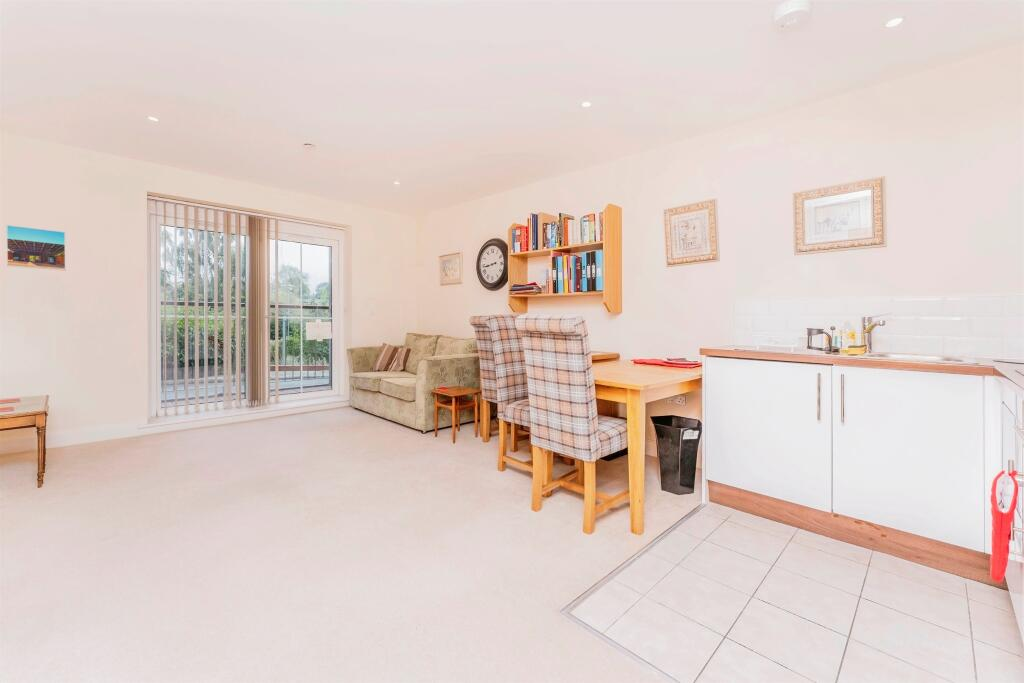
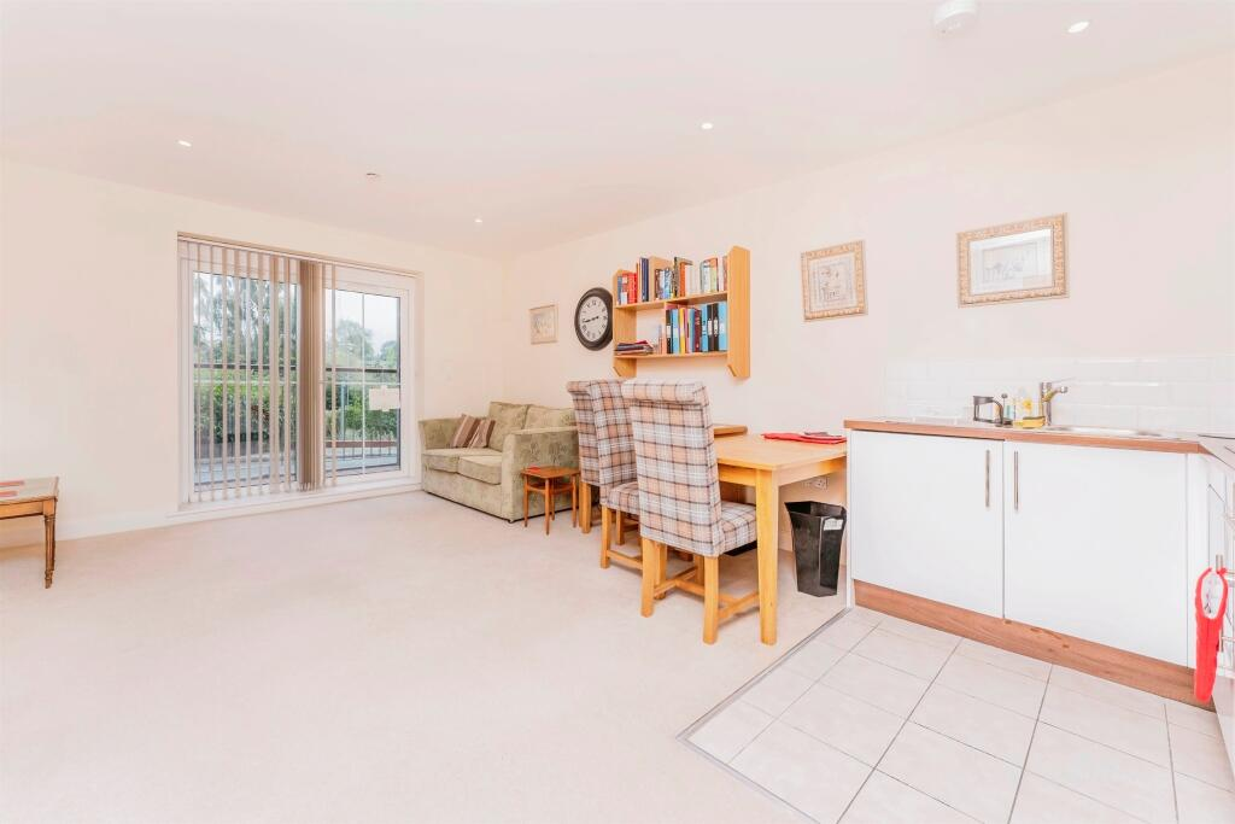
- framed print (37, 248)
